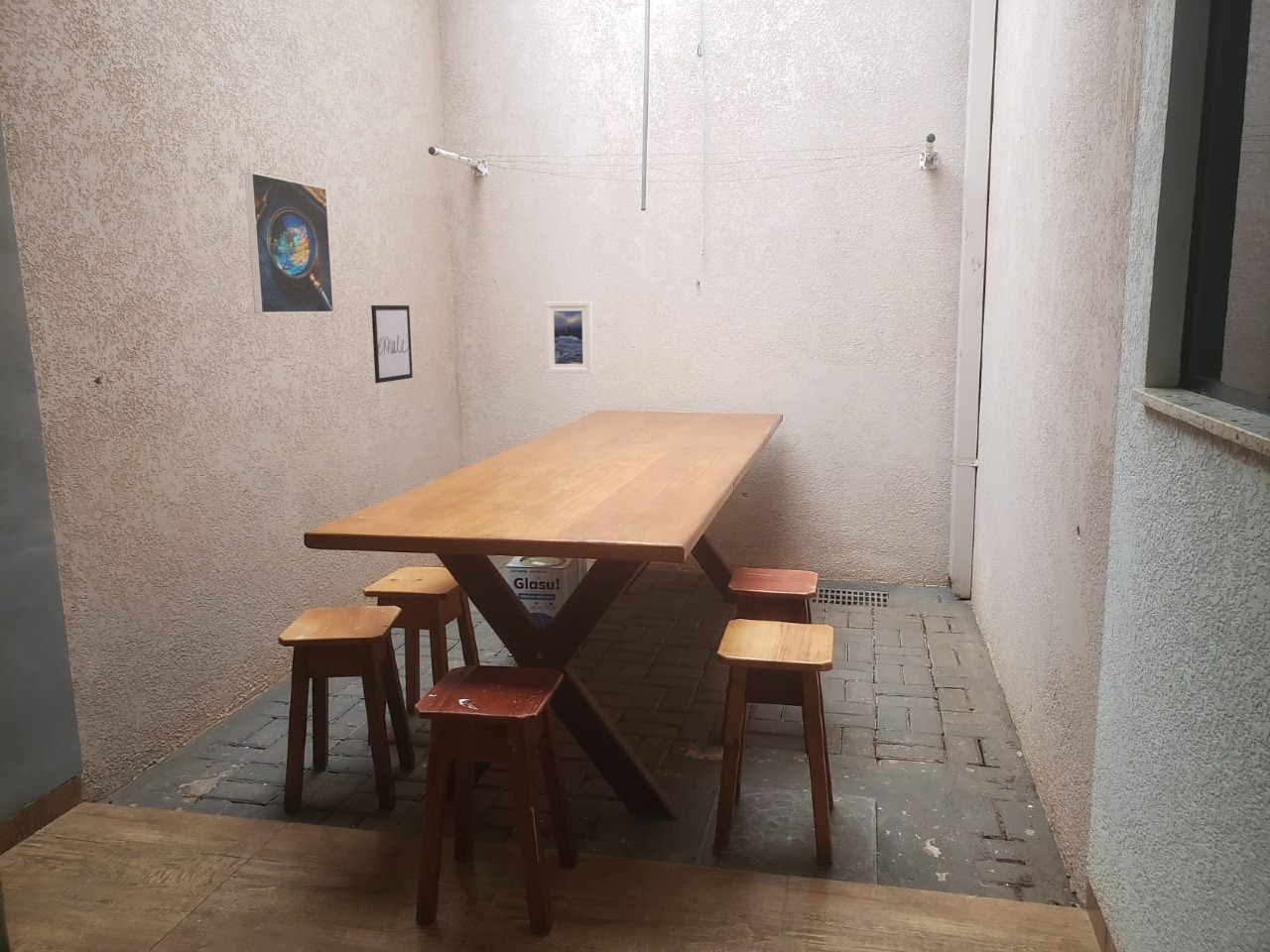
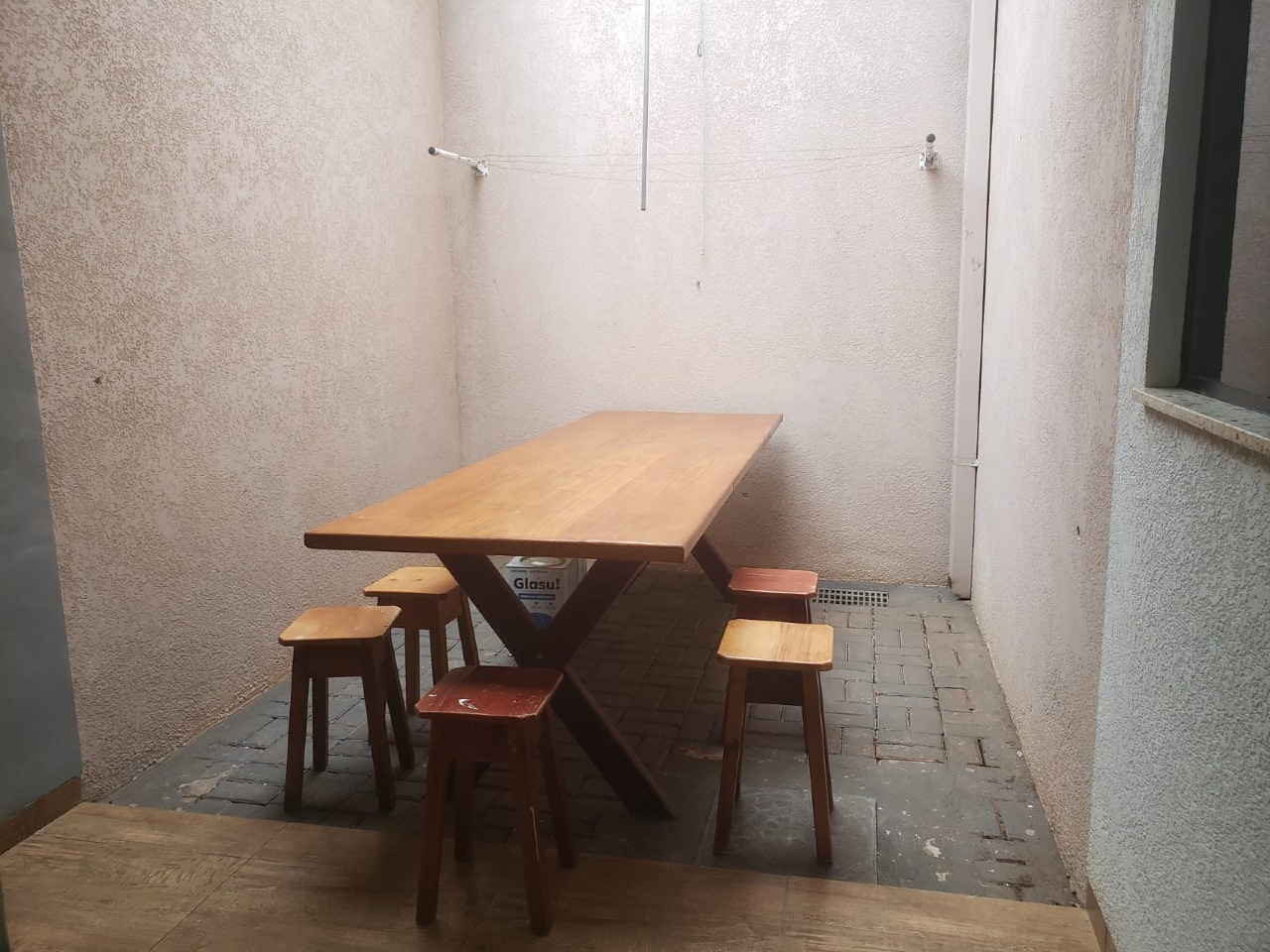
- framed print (569, 337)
- wall art (392, 343)
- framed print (292, 247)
